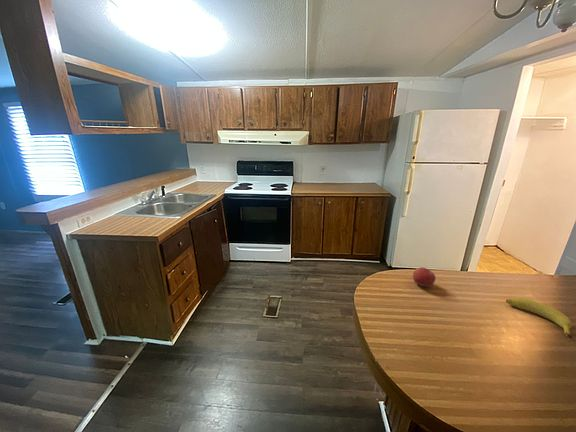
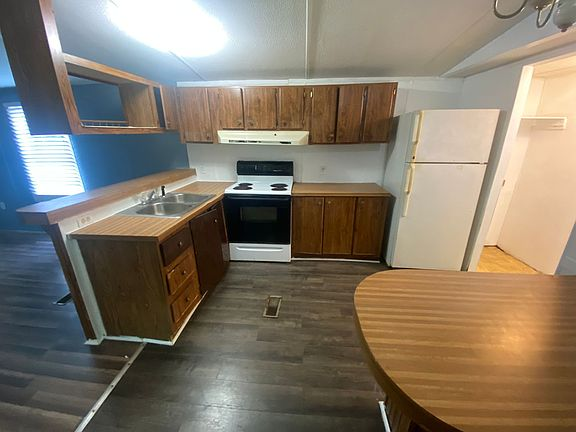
- apple (423, 276)
- banana (537, 312)
